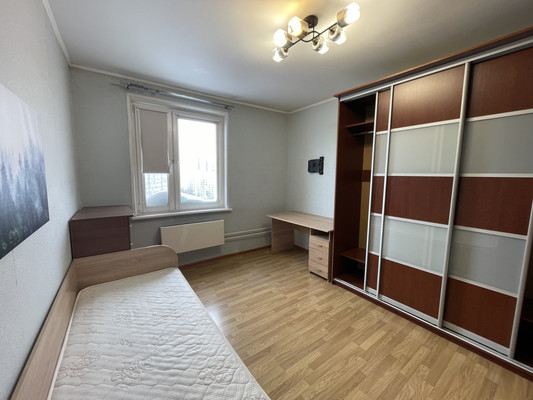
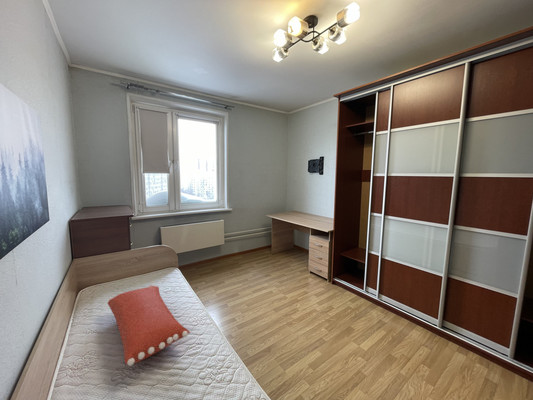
+ pillow (145, 315)
